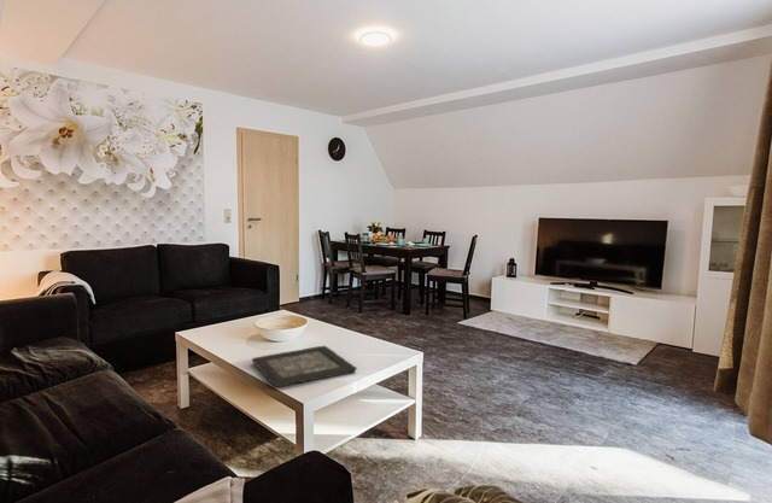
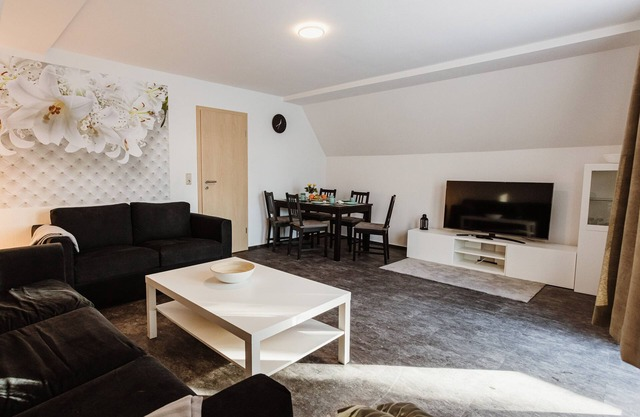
- decorative tray (303, 364)
